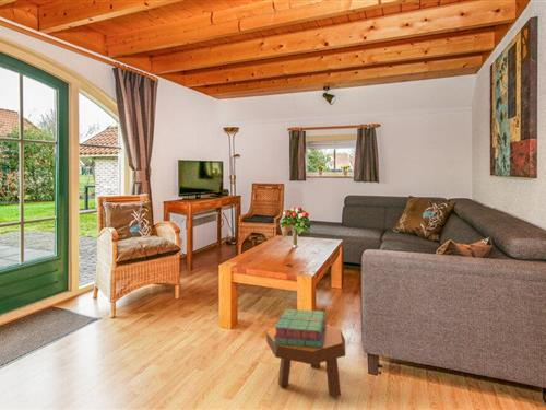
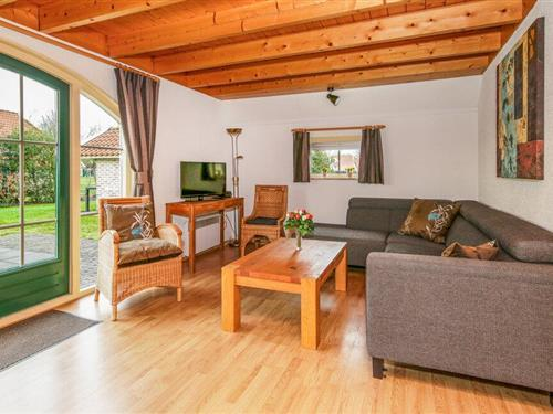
- stack of books (301, 326)
- footstool (305, 356)
